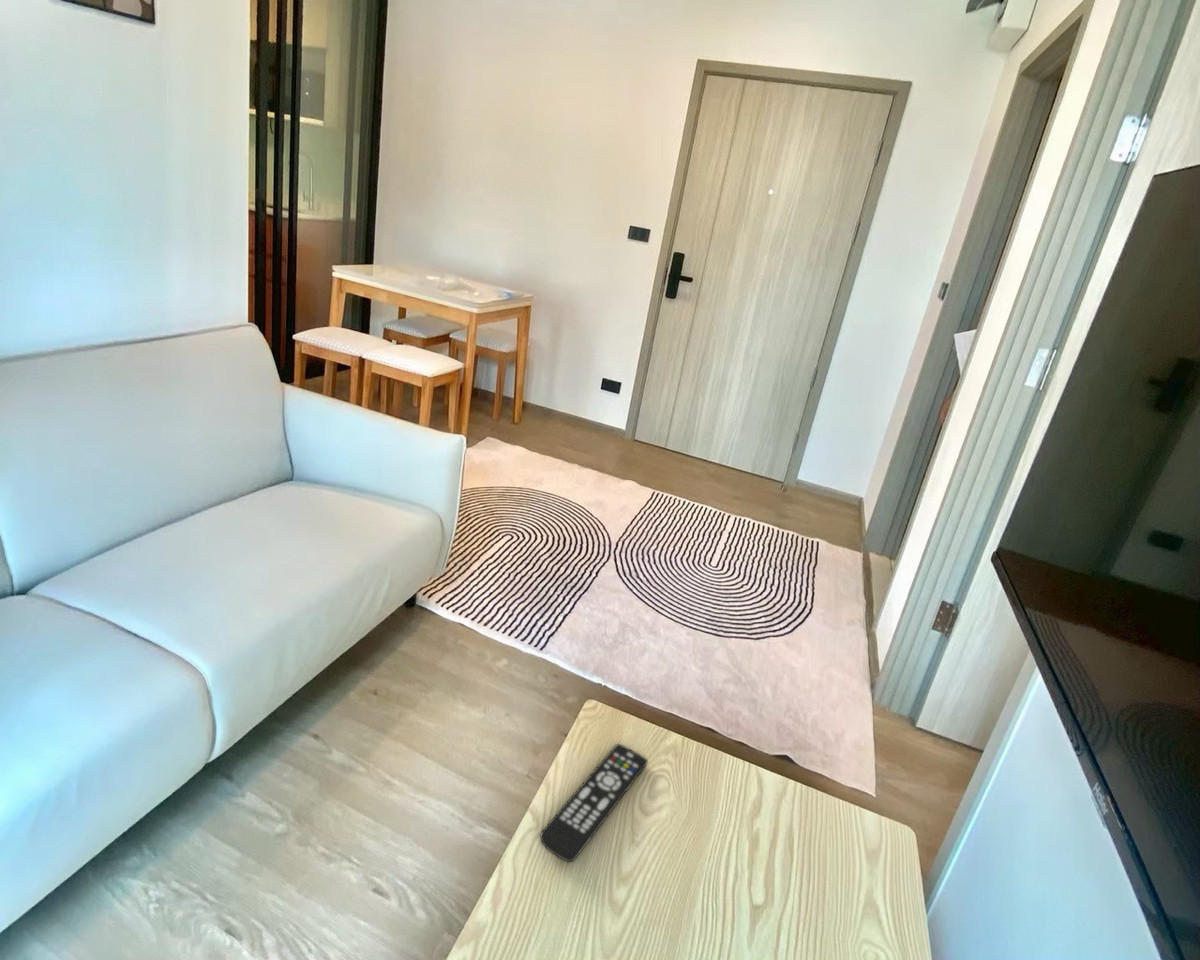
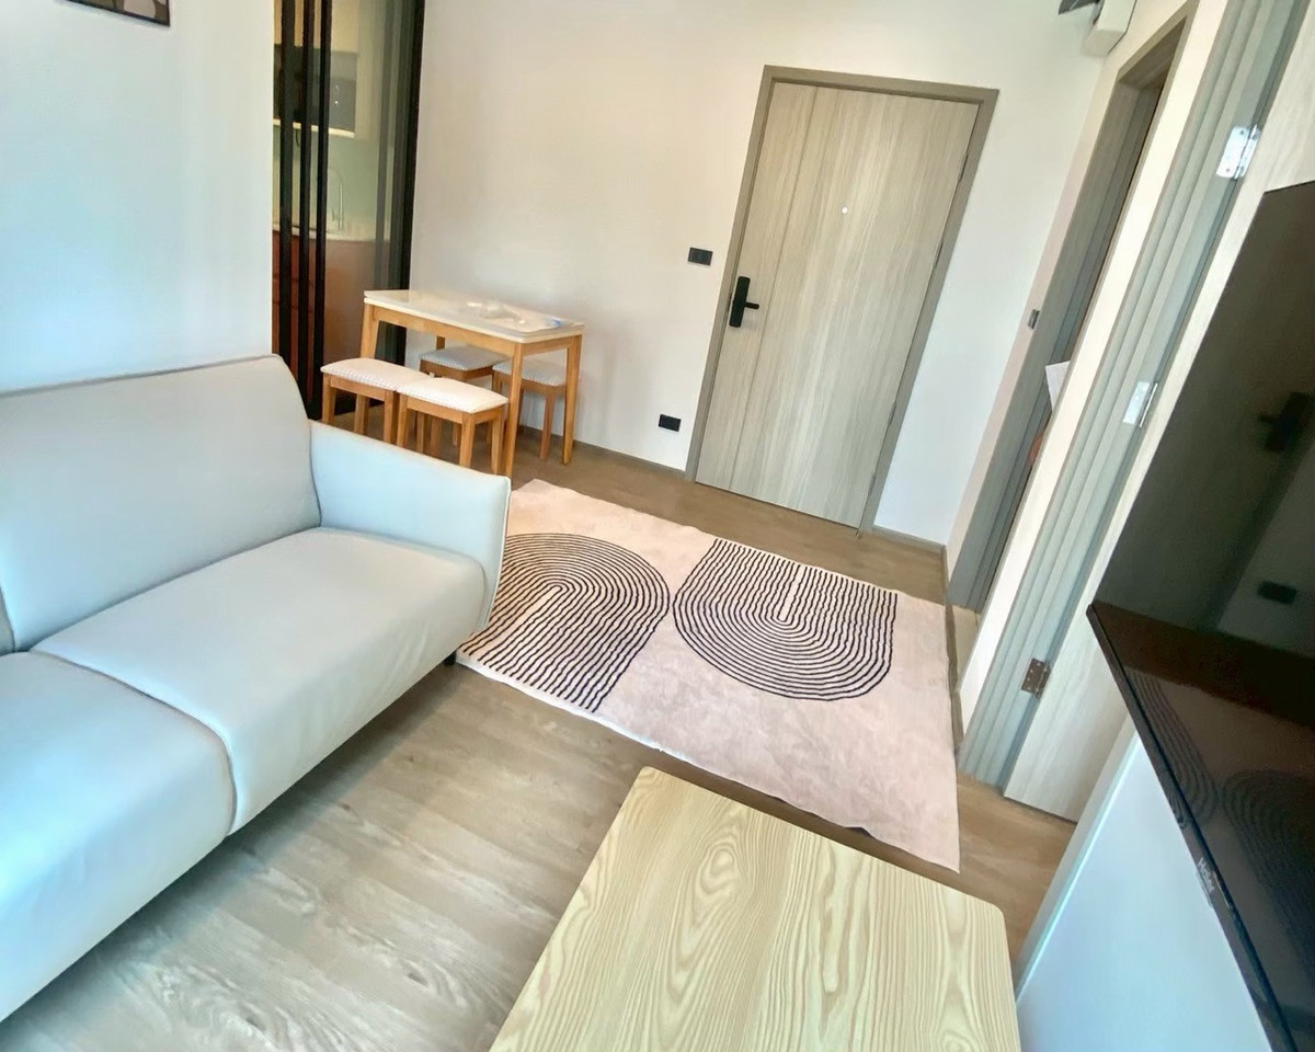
- remote control (597, 798)
